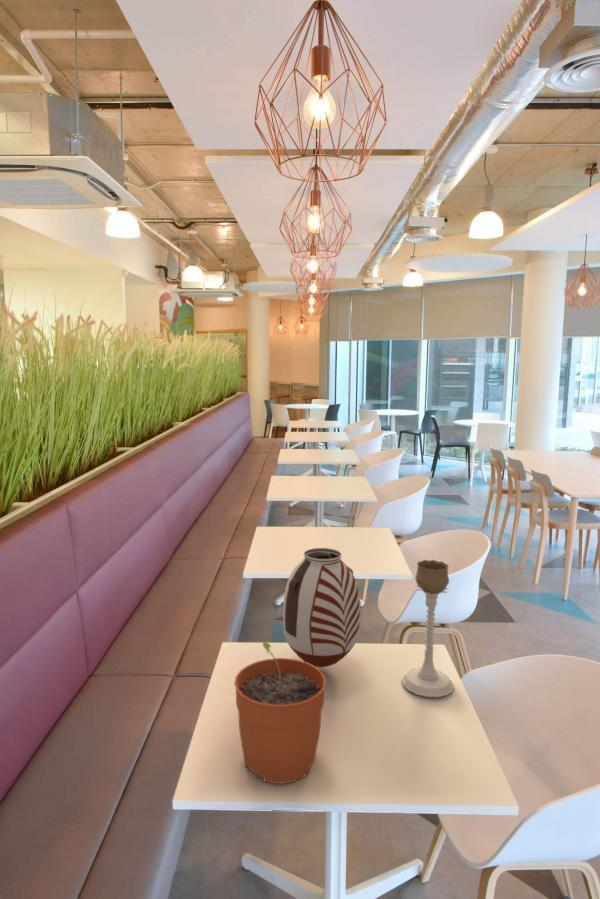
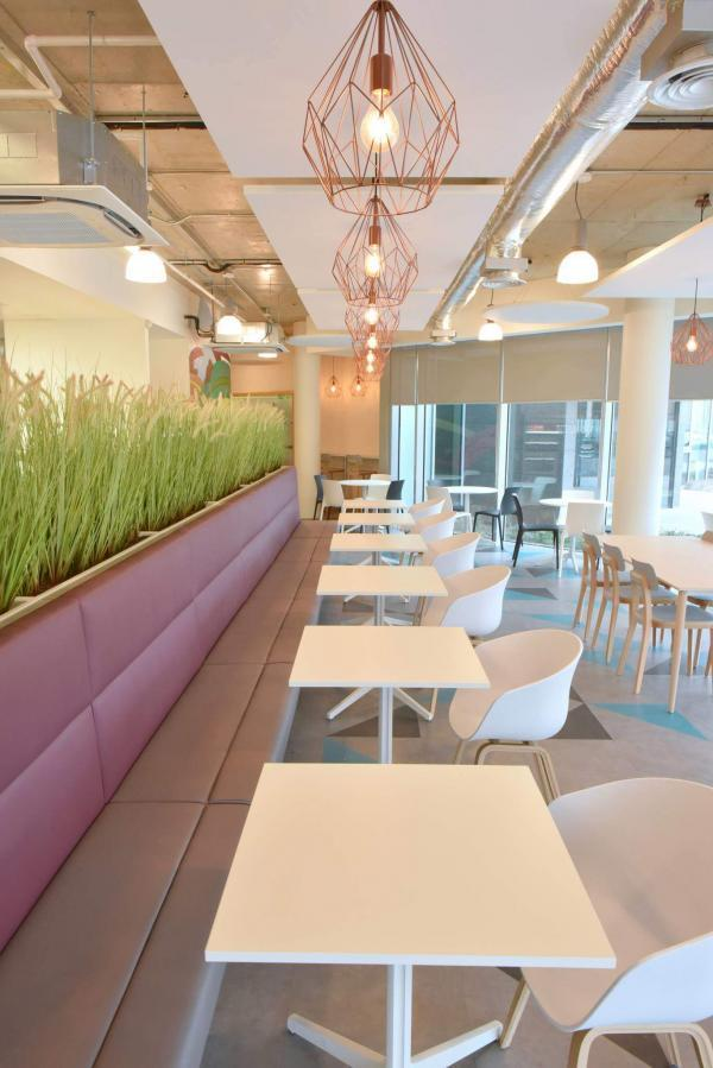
- candle holder (430, 624)
- plant pot (280, 699)
- vase (321, 611)
